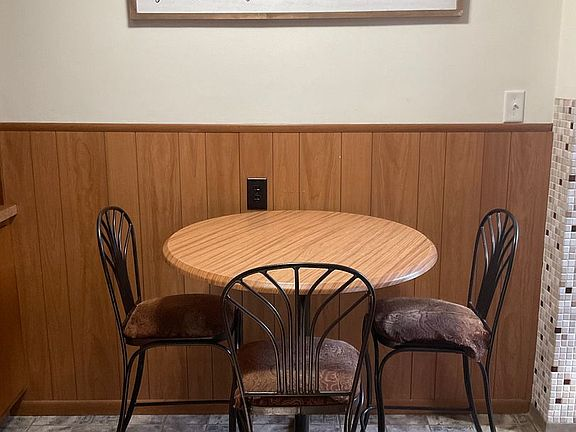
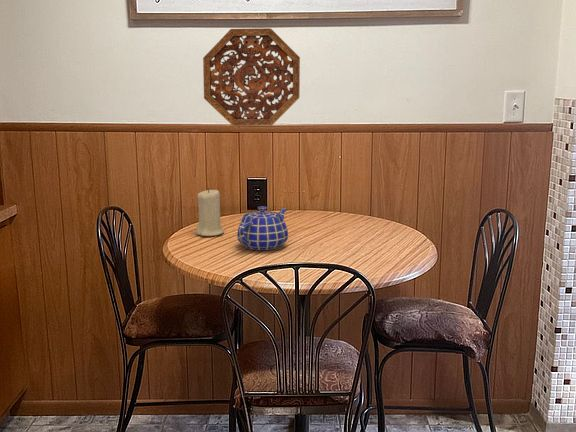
+ candle (209, 211)
+ teapot (264, 226)
+ decorative platter (251, 77)
